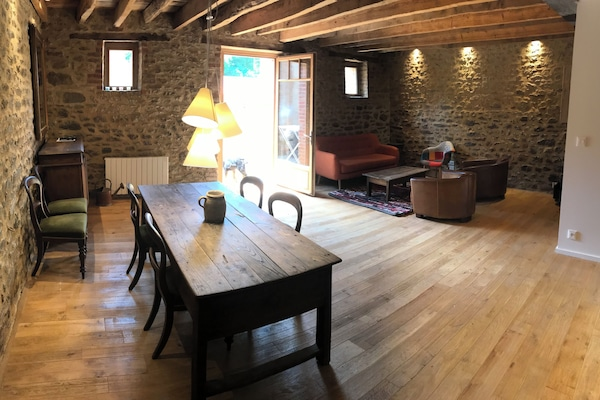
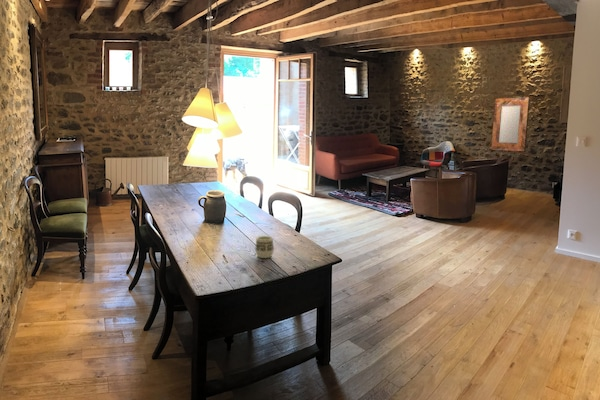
+ home mirror (509, 124)
+ cup (264, 247)
